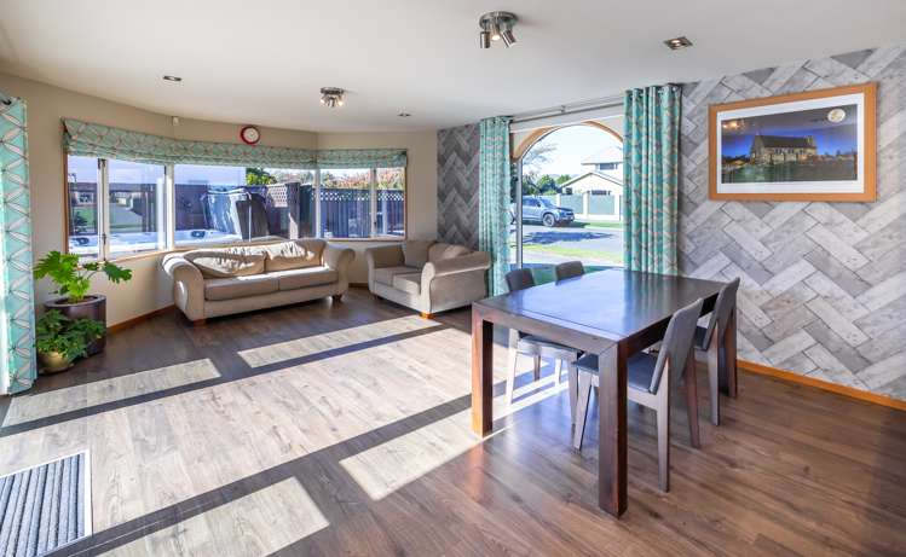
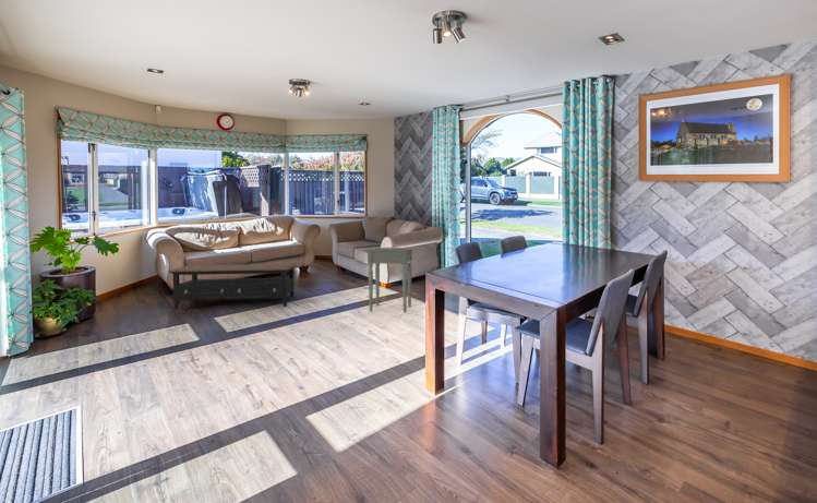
+ side table (379, 278)
+ coffee table (238, 285)
